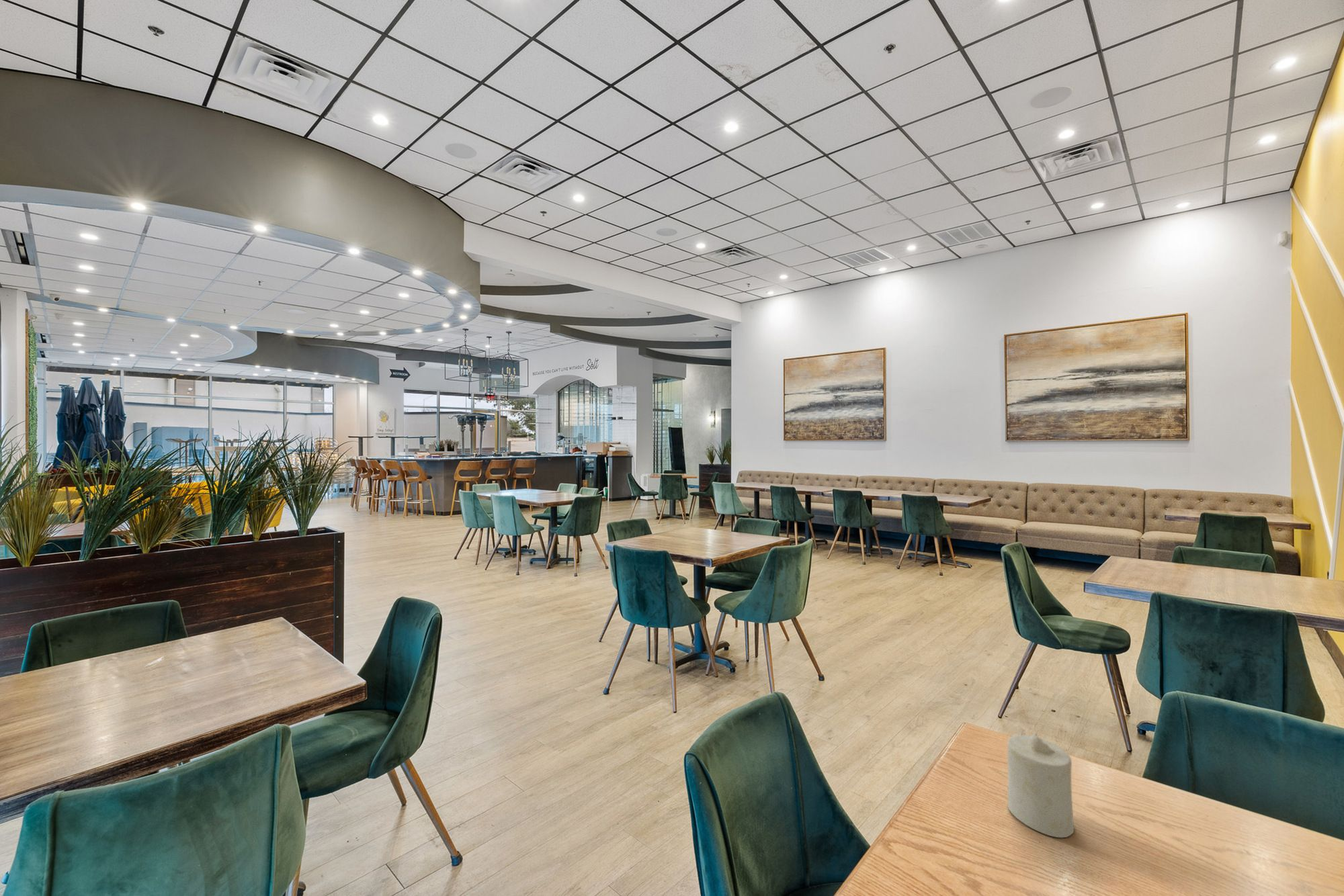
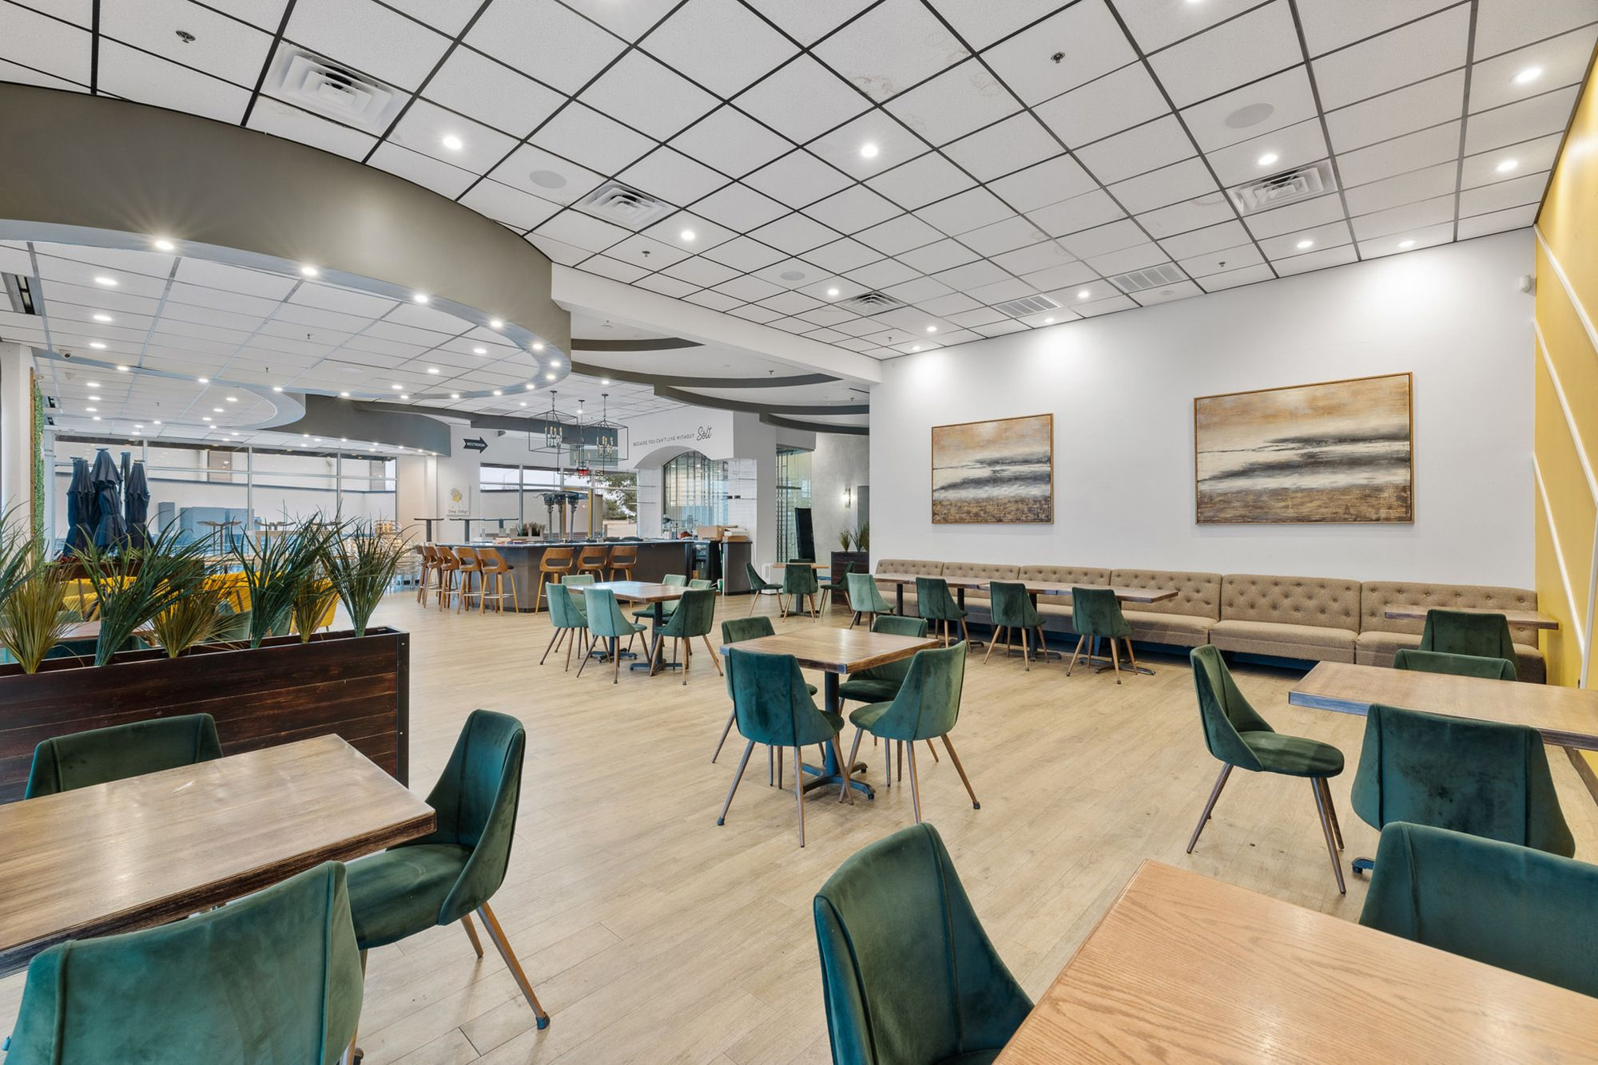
- candle (1040, 776)
